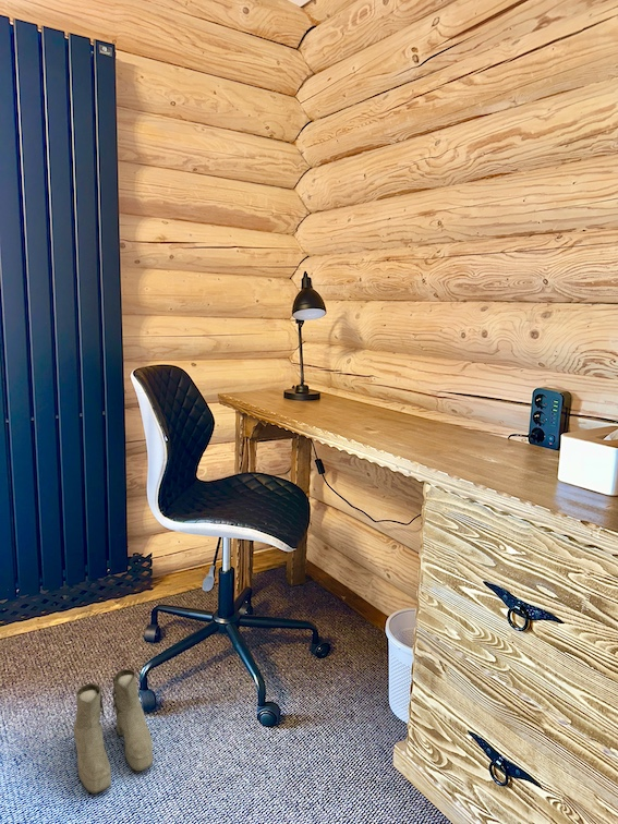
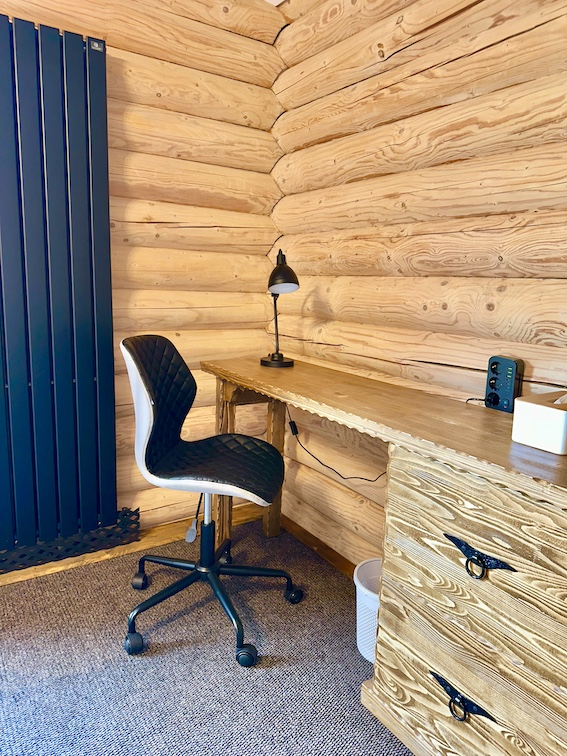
- boots (117, 723)
